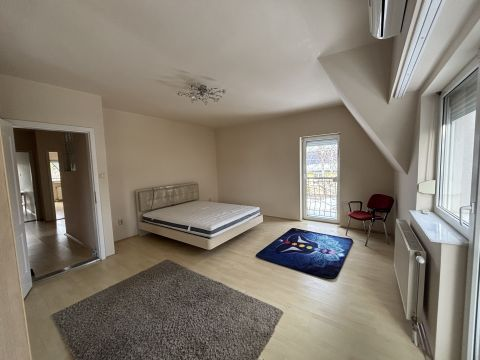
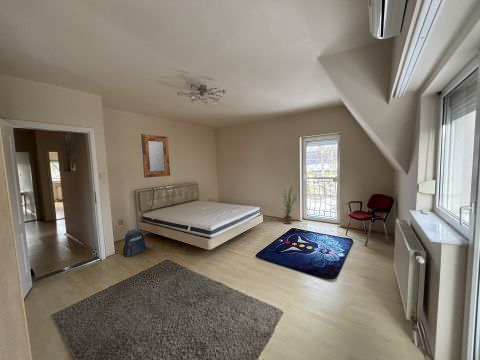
+ backpack (134, 240)
+ house plant (287, 204)
+ home mirror (156, 156)
